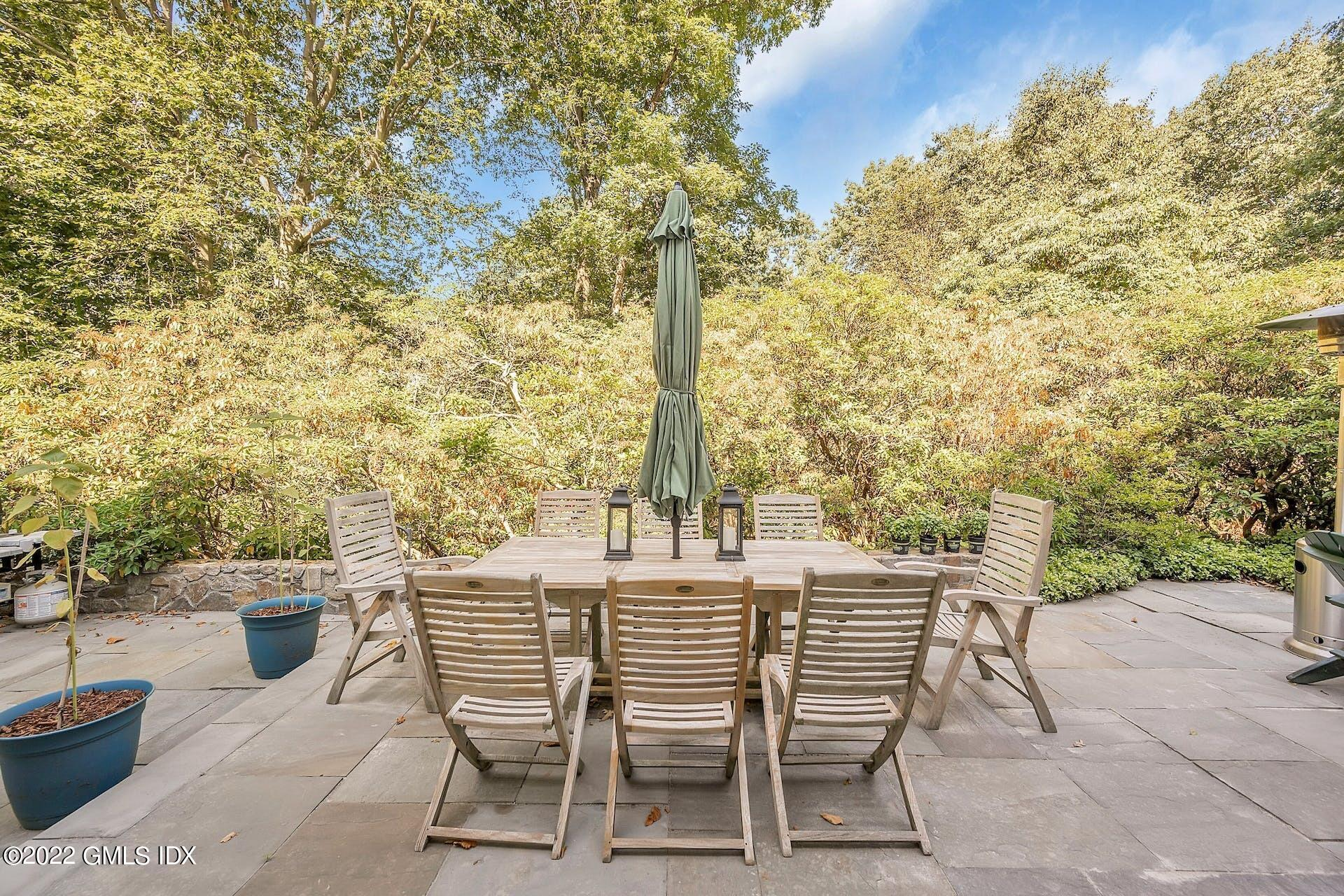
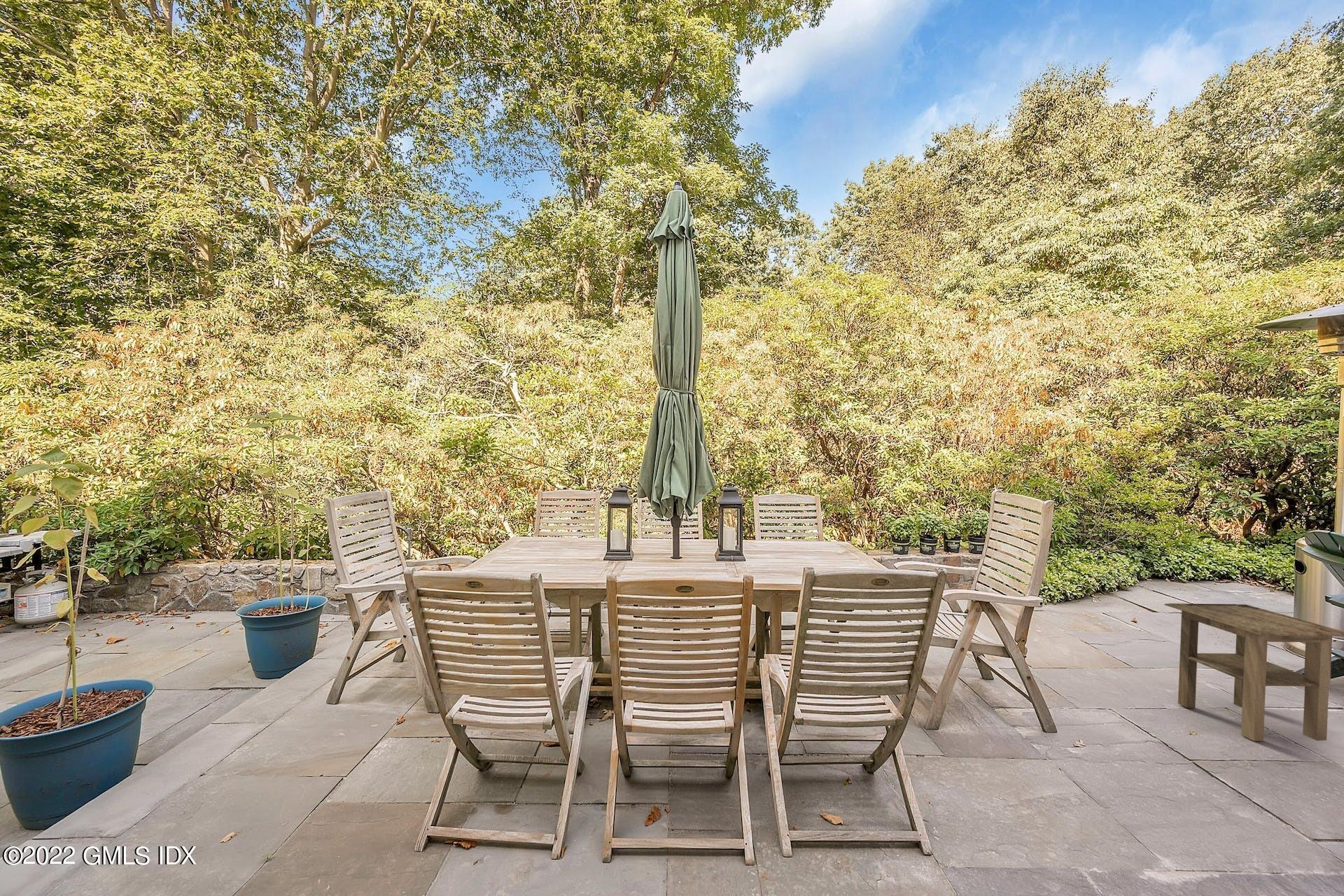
+ side table (1250, 668)
